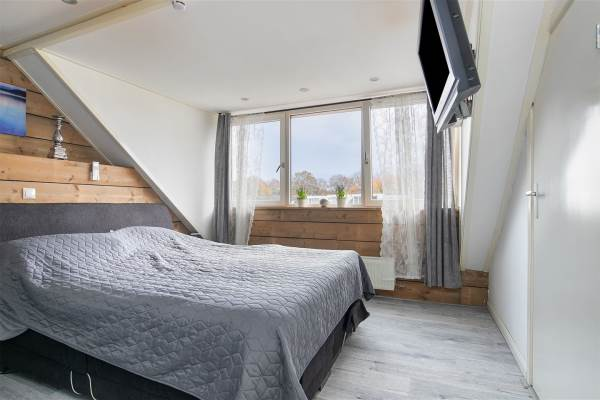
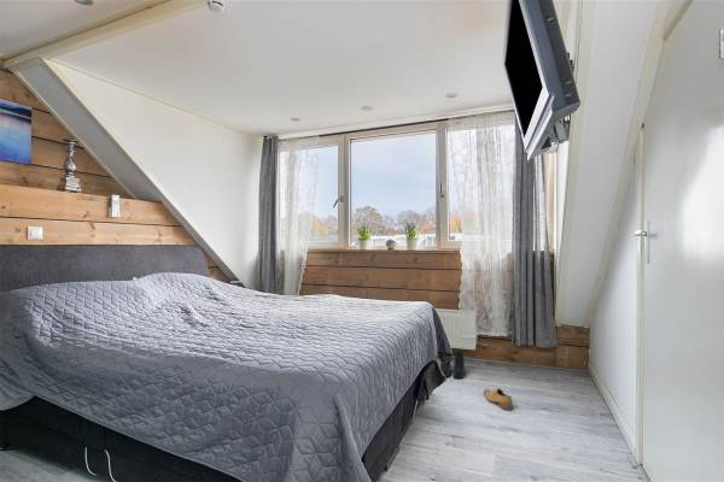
+ shoe (496, 394)
+ boots (449, 362)
